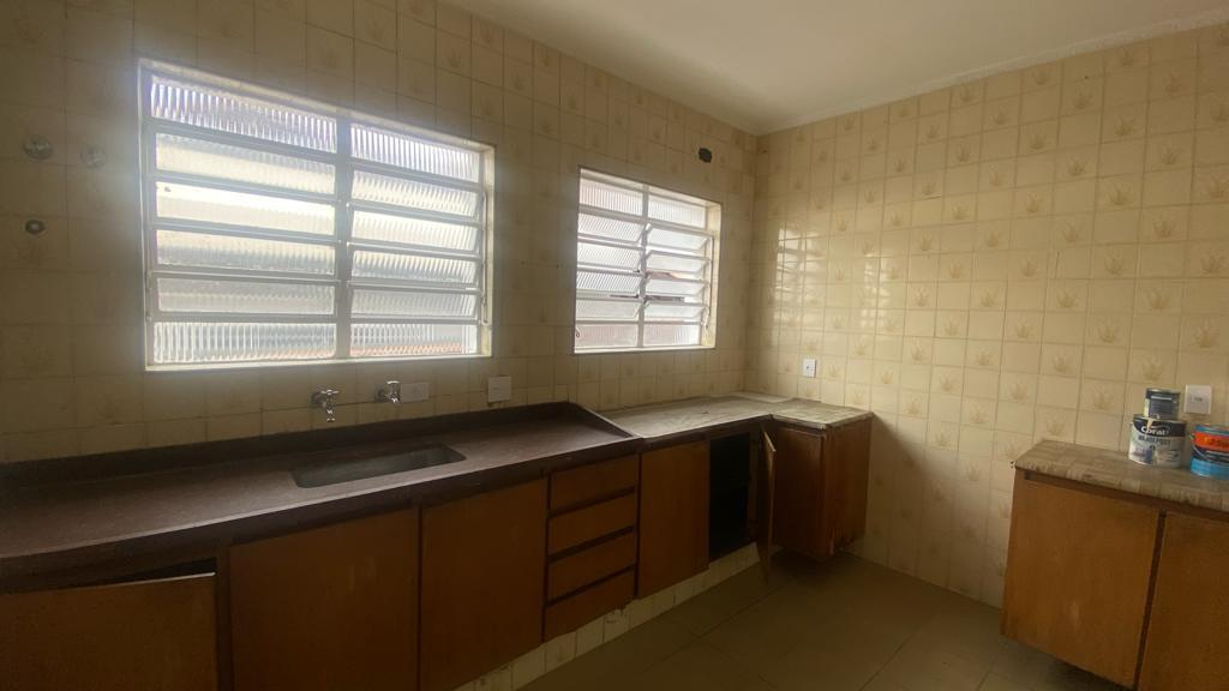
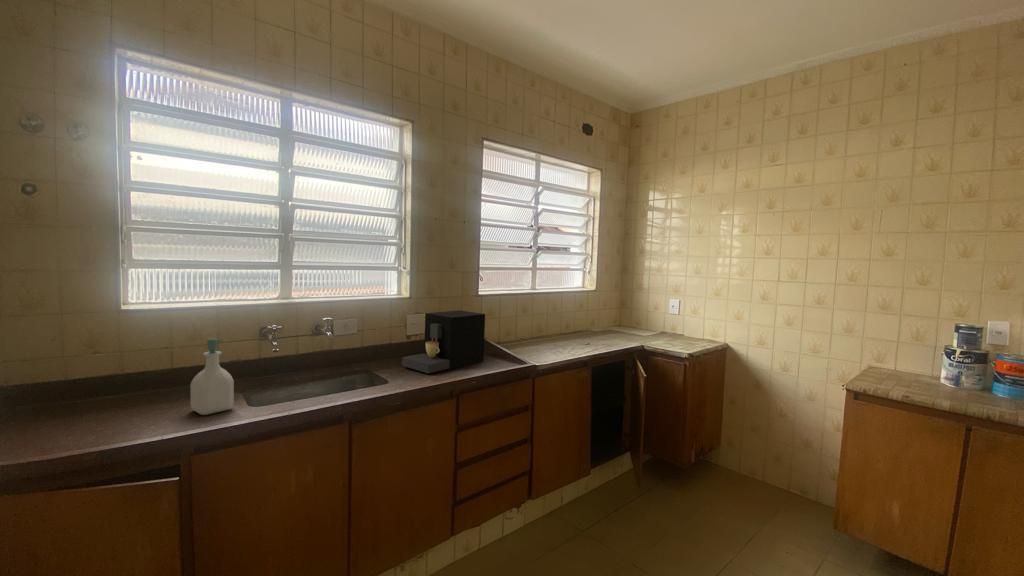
+ coffee maker (445, 339)
+ soap bottle (212, 374)
